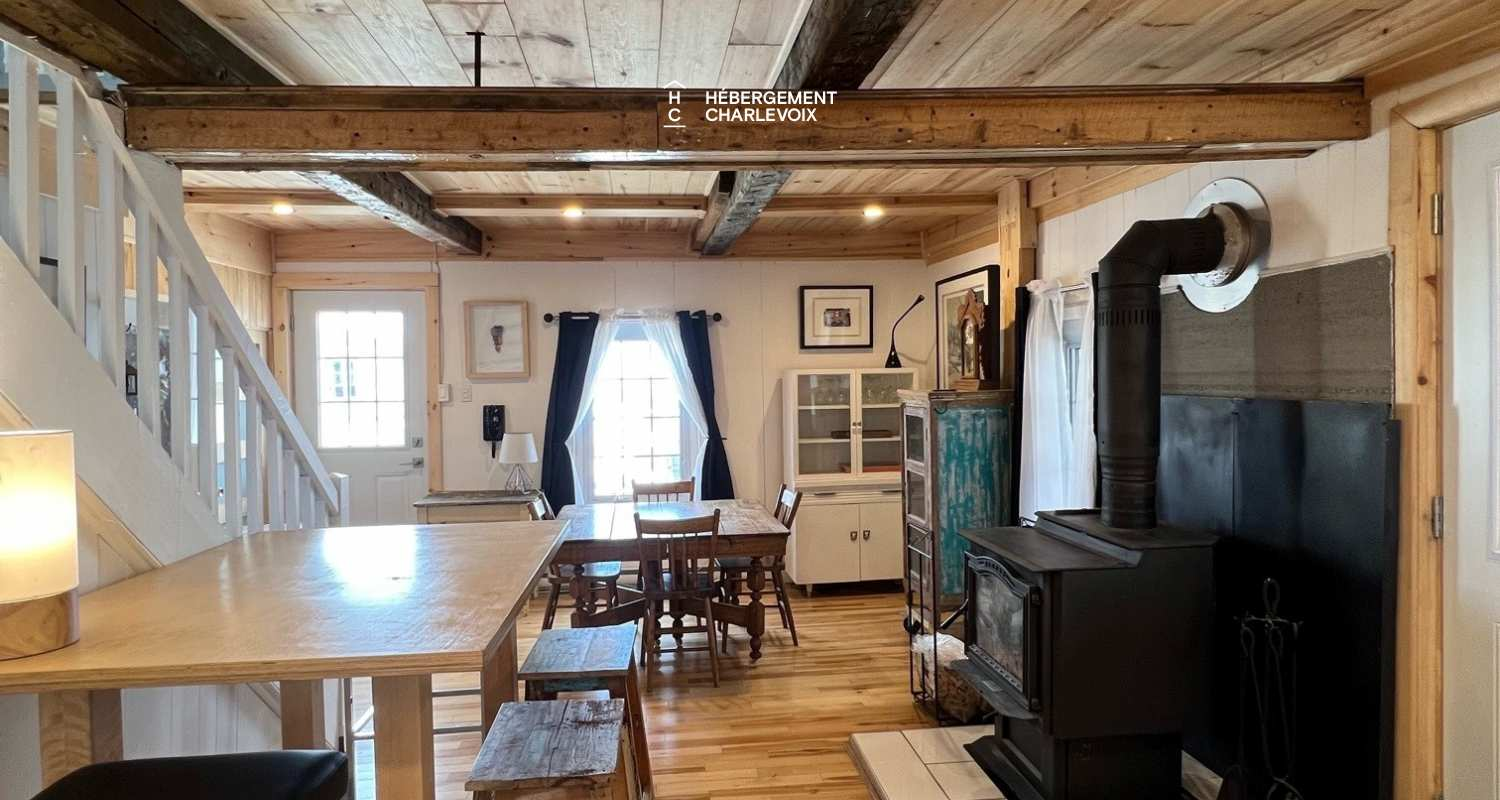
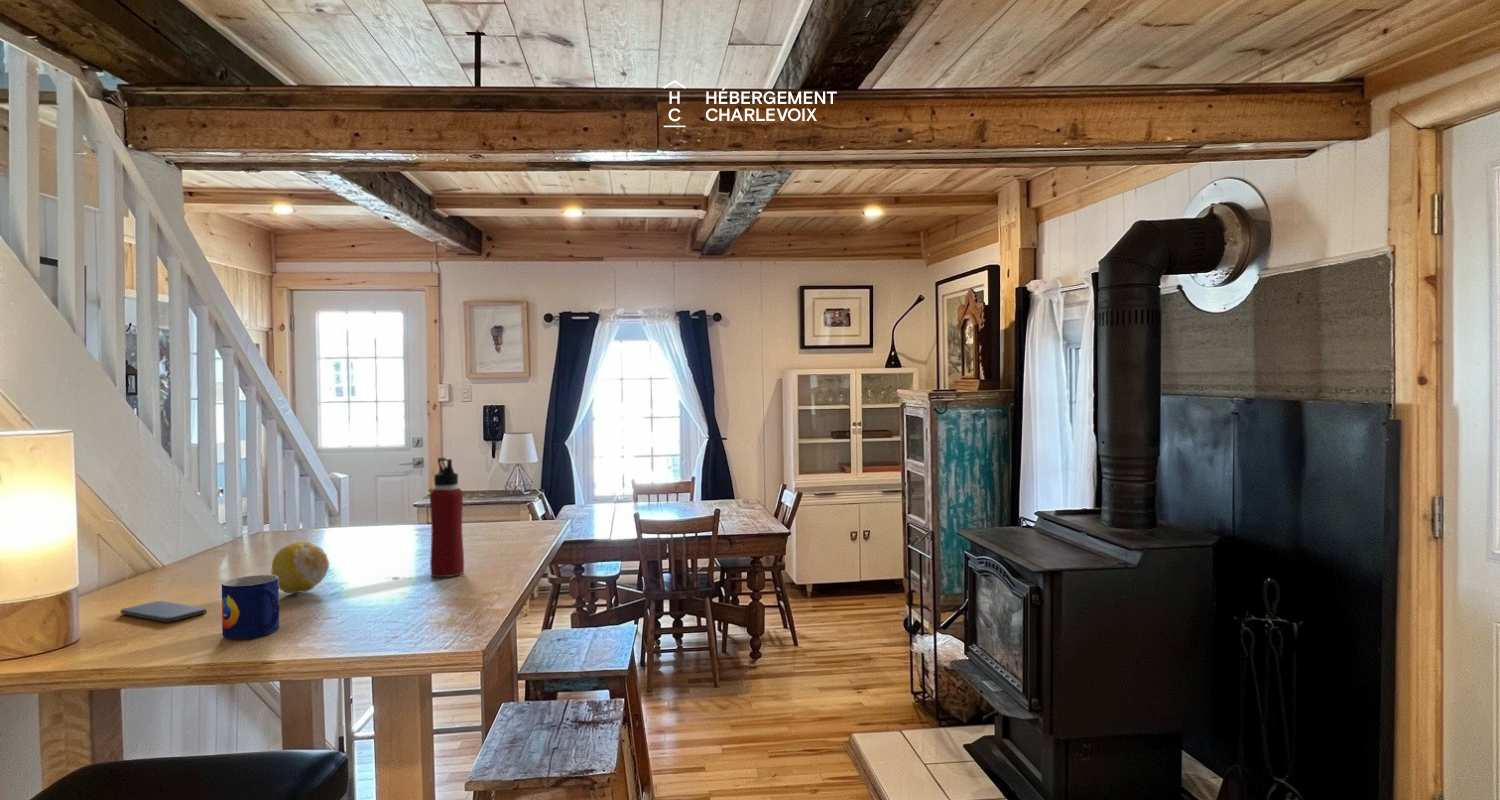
+ mug (257, 607)
+ water bottle (446, 515)
+ smartphone (163, 611)
+ fruit (301, 567)
